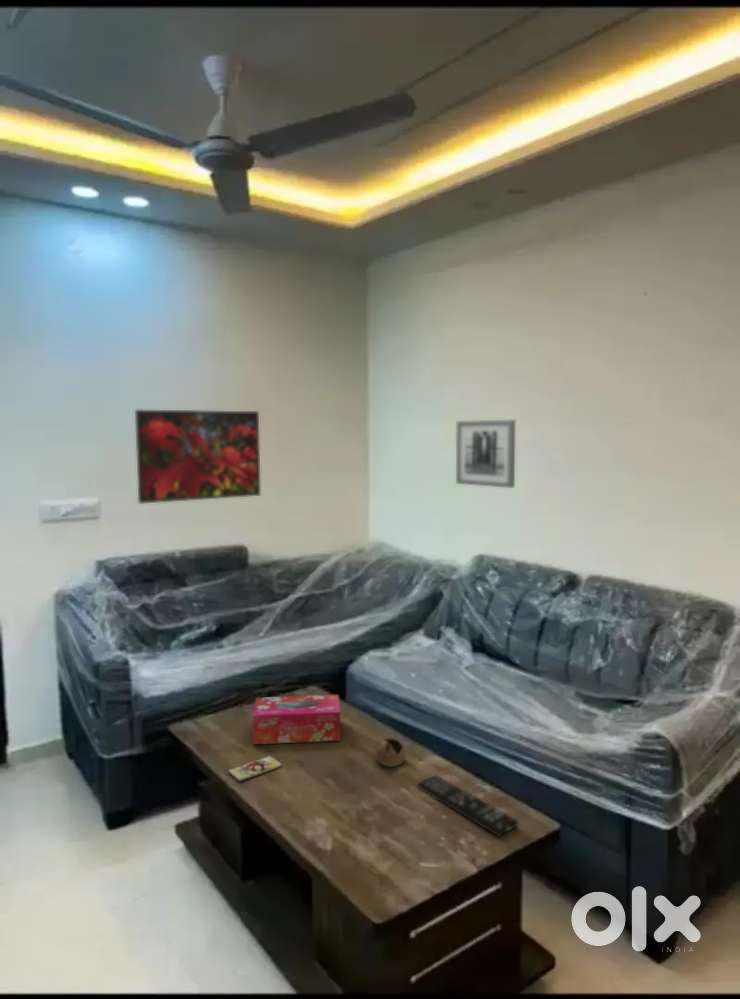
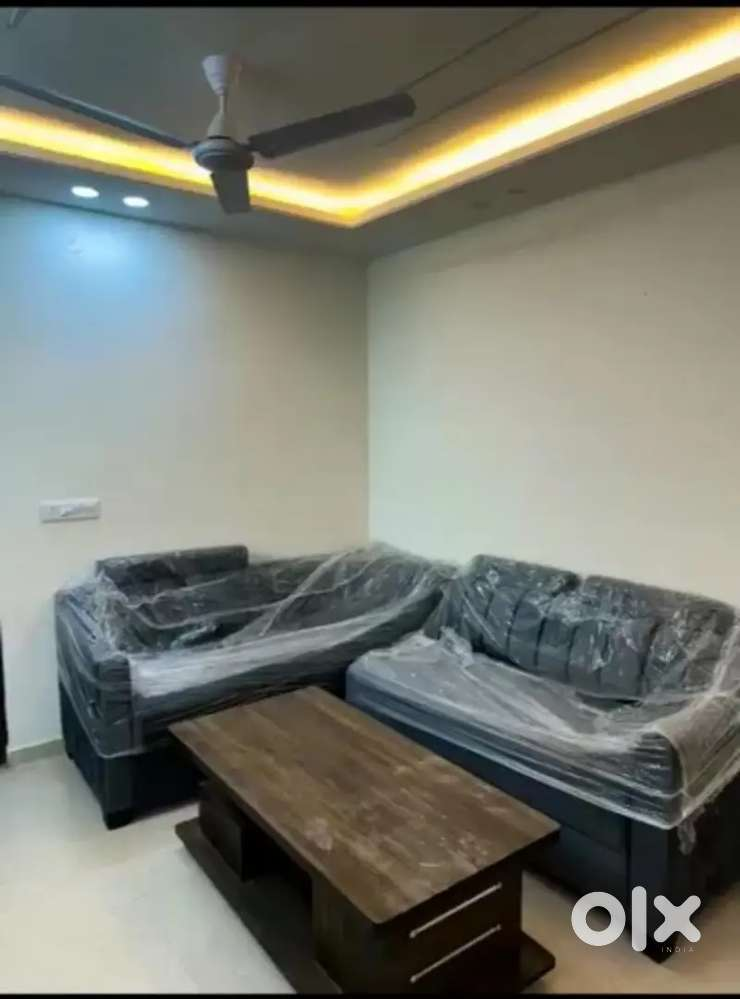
- cup (387, 749)
- wall art (484, 453)
- tissue box (297, 718)
- remote control (465, 802)
- smartphone (255, 768)
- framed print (201, 455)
